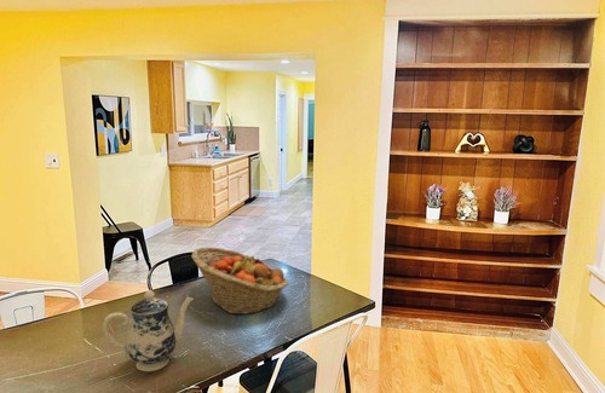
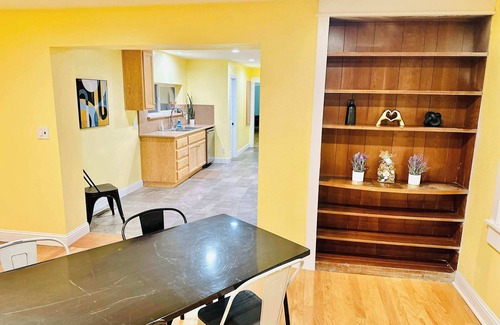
- fruit basket (240, 274)
- teapot (150, 326)
